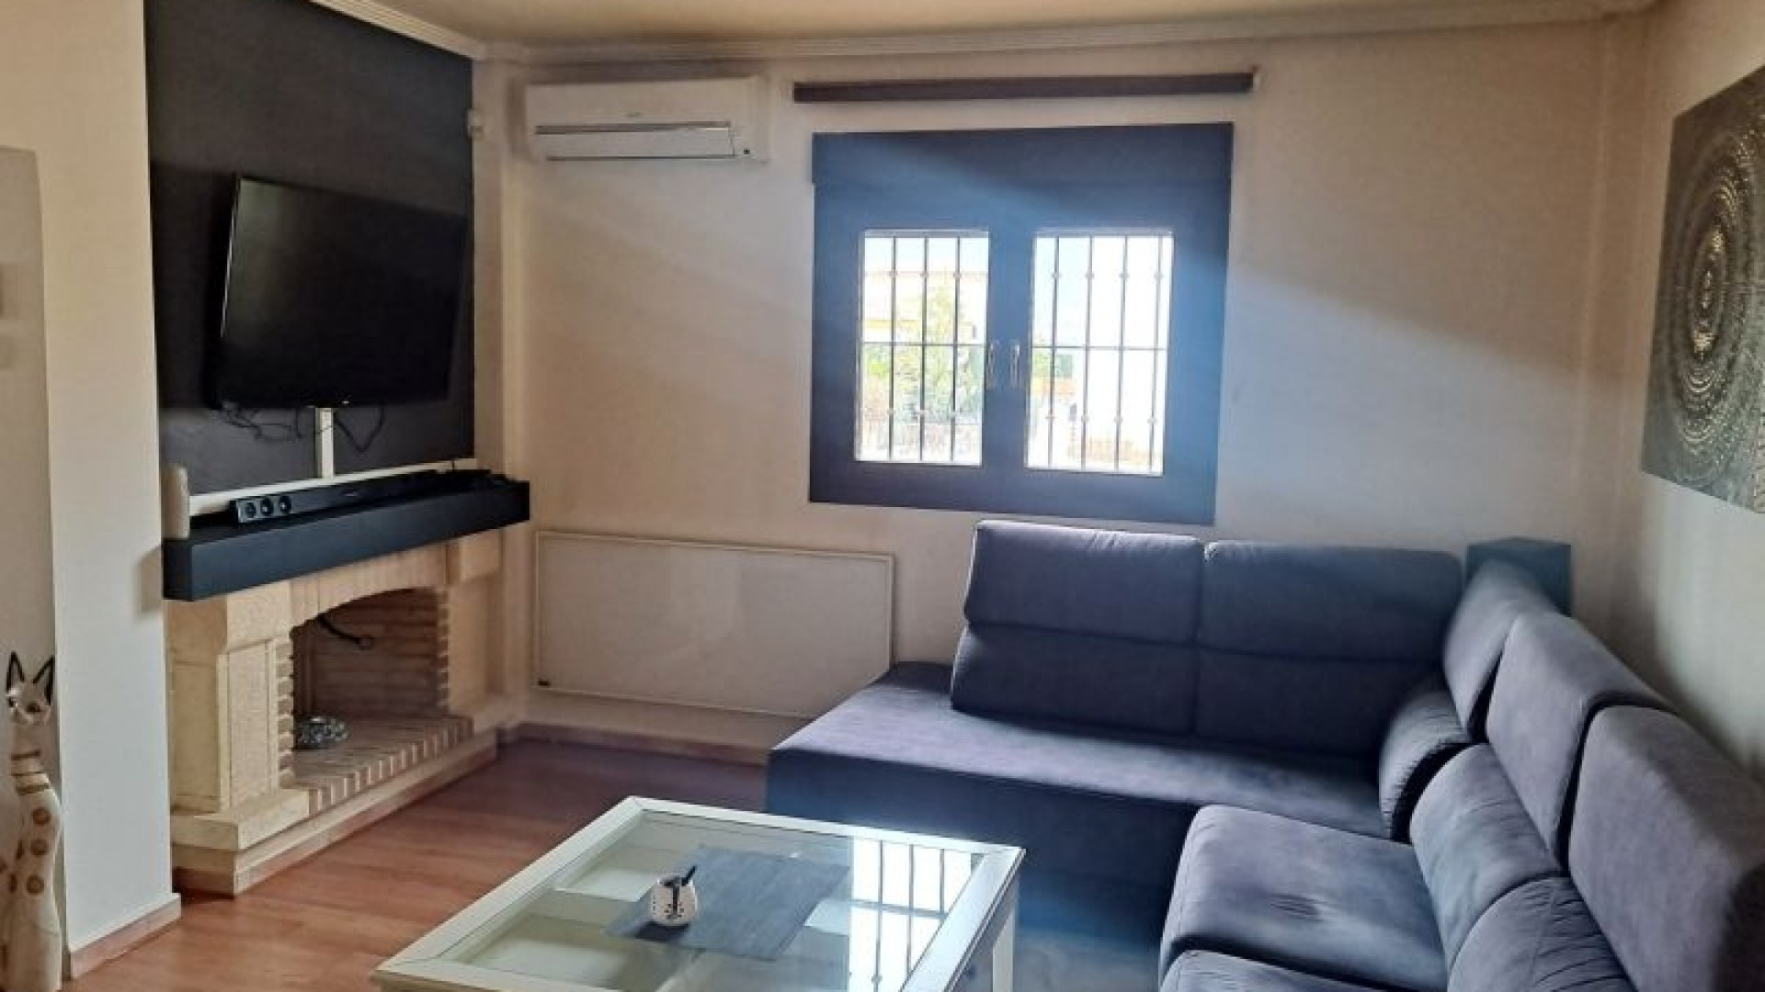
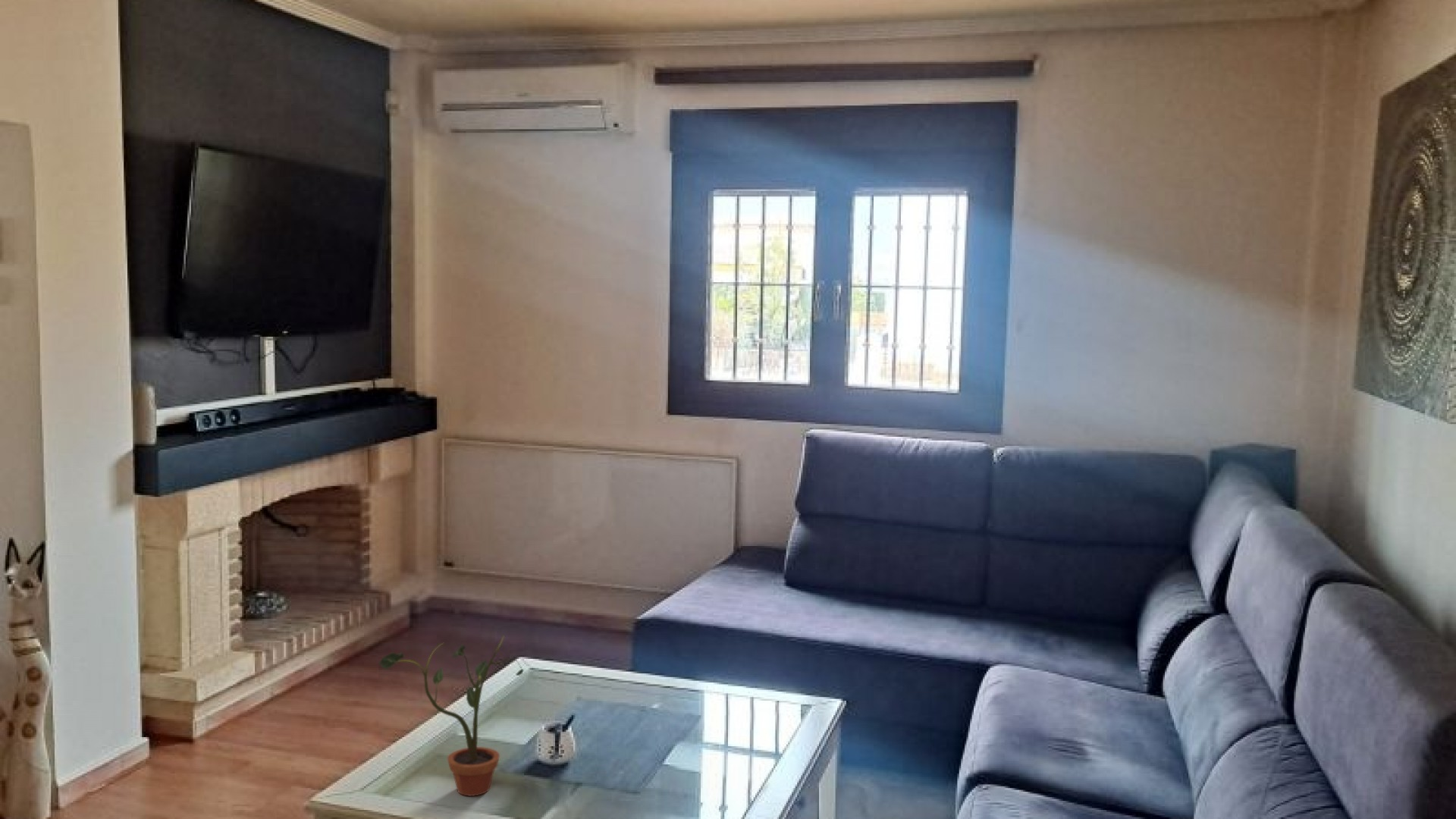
+ potted plant (458, 714)
